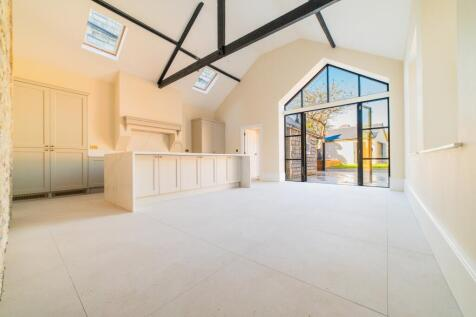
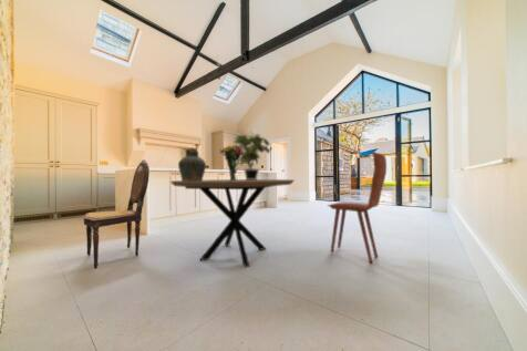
+ potted plant (251, 155)
+ ceramic jug (192, 163)
+ dining table (235, 217)
+ dining chair (358, 205)
+ dining chair (116, 210)
+ bouquet (234, 163)
